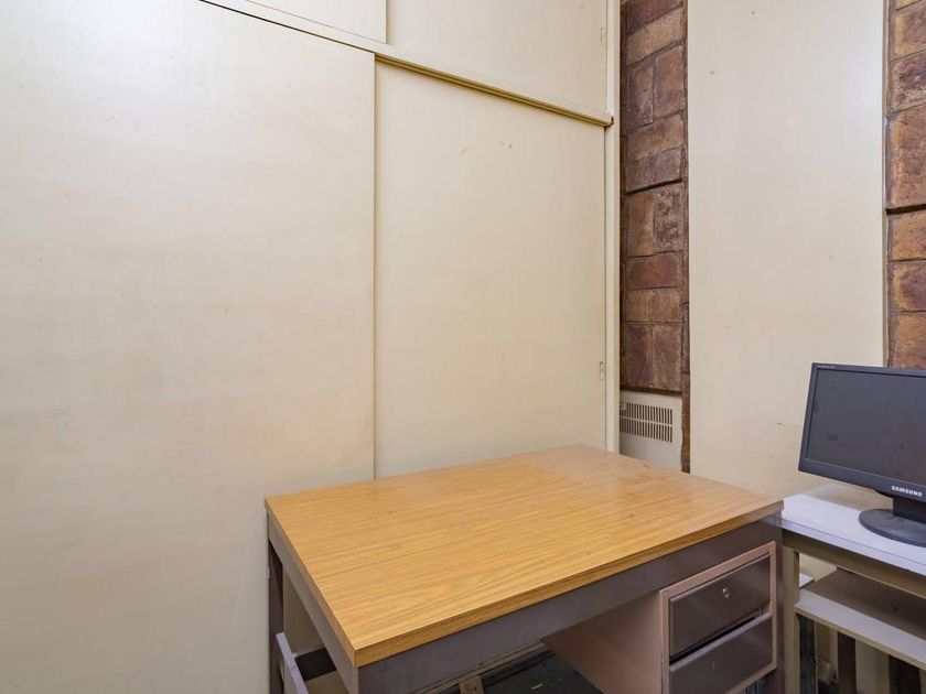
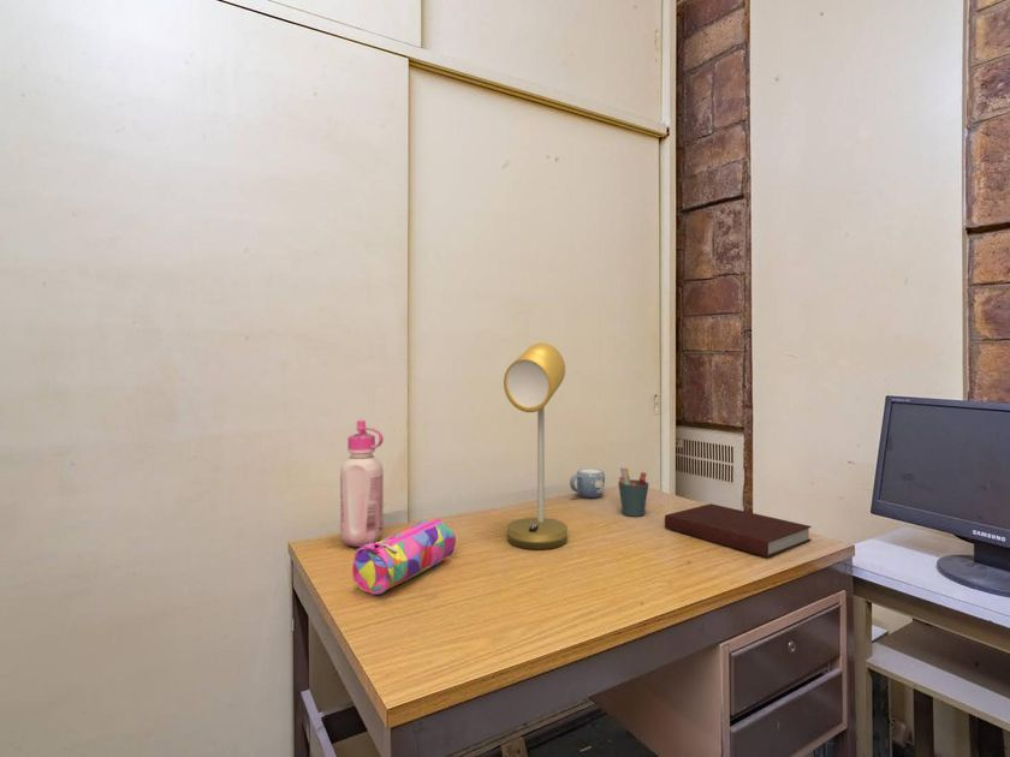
+ notebook (735, 526)
+ desk lamp (537, 440)
+ mug (586, 483)
+ pencil case (406, 553)
+ pen holder (632, 489)
+ glue bottle (362, 481)
